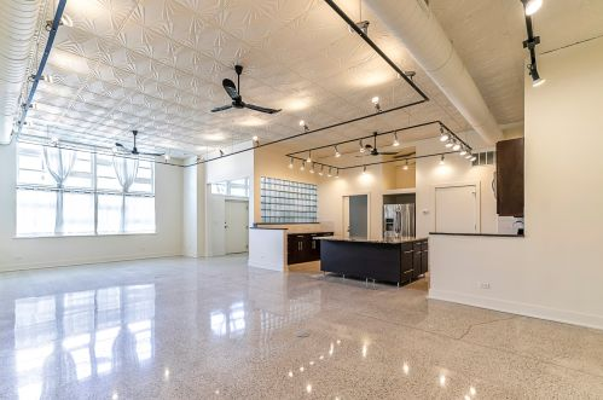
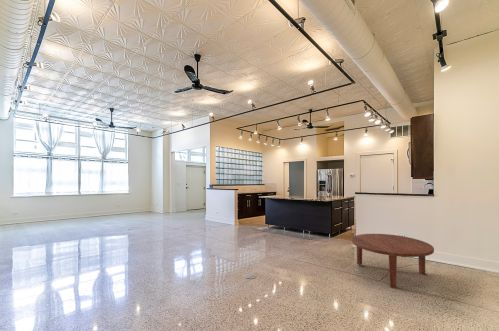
+ coffee table (390, 258)
